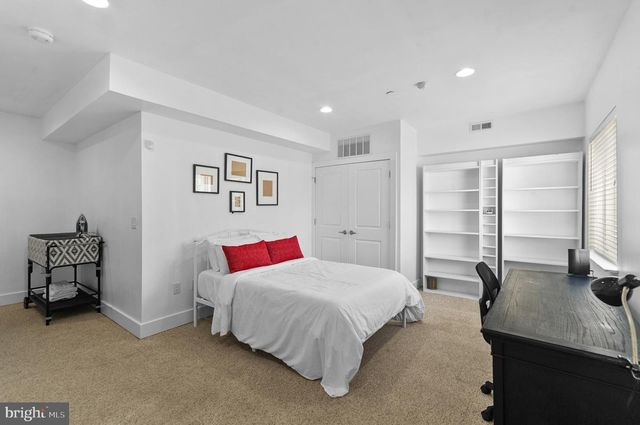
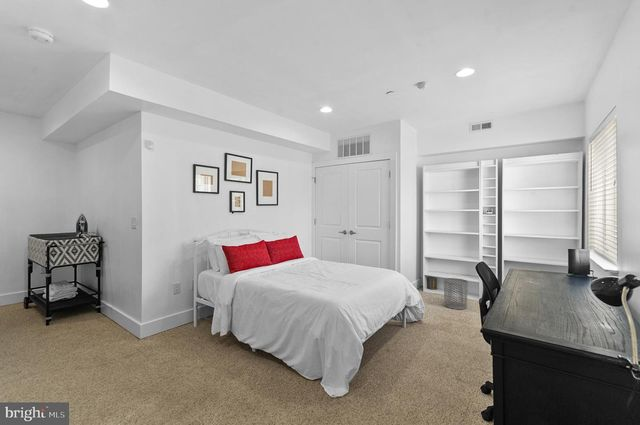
+ waste bin (455, 292)
